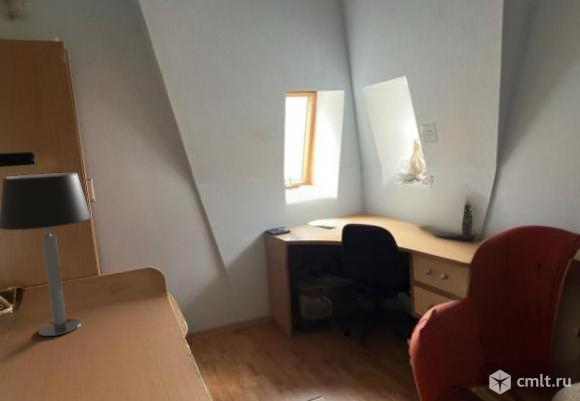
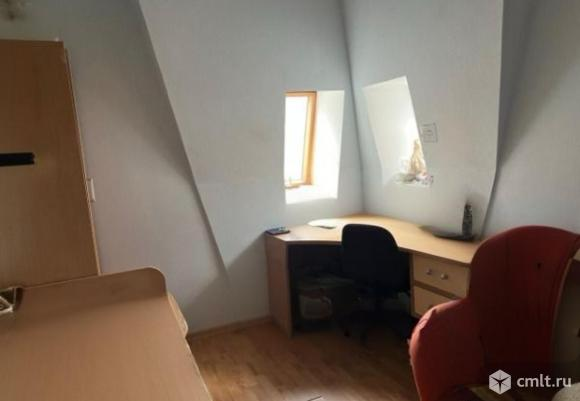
- table lamp (51, 253)
